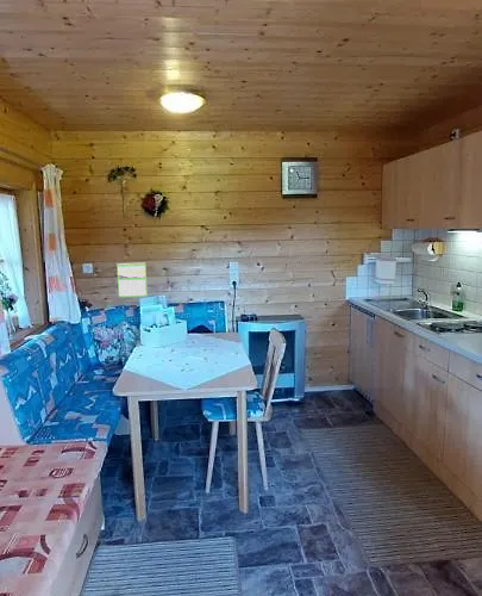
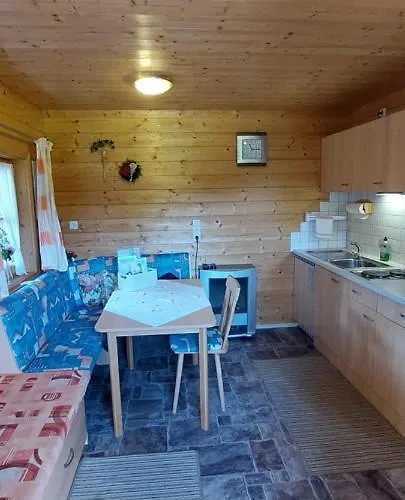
- calendar (132, 279)
